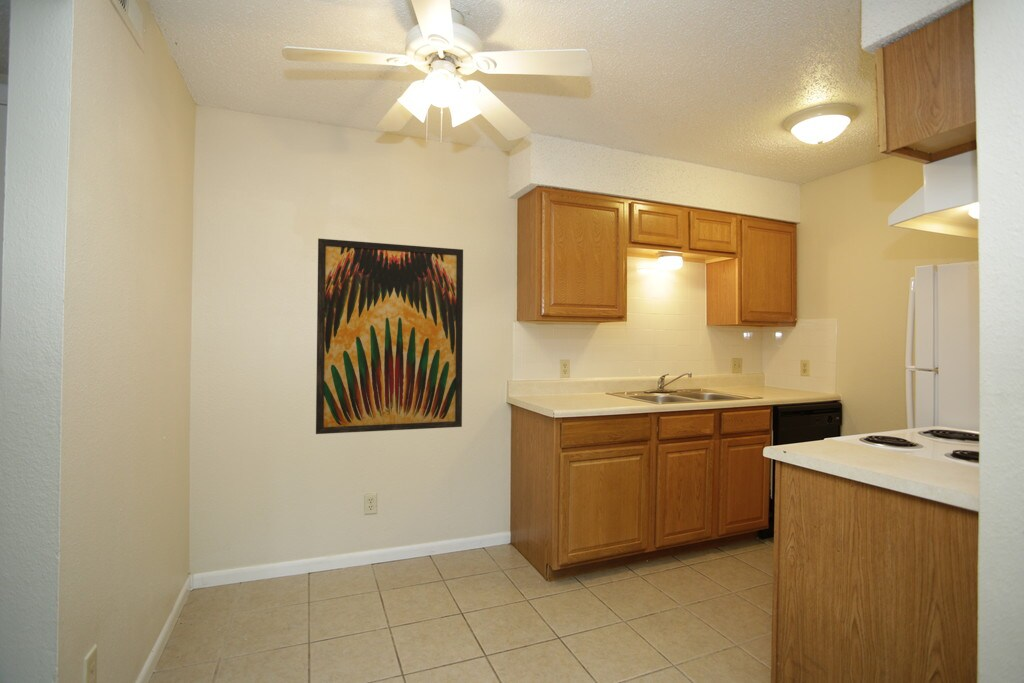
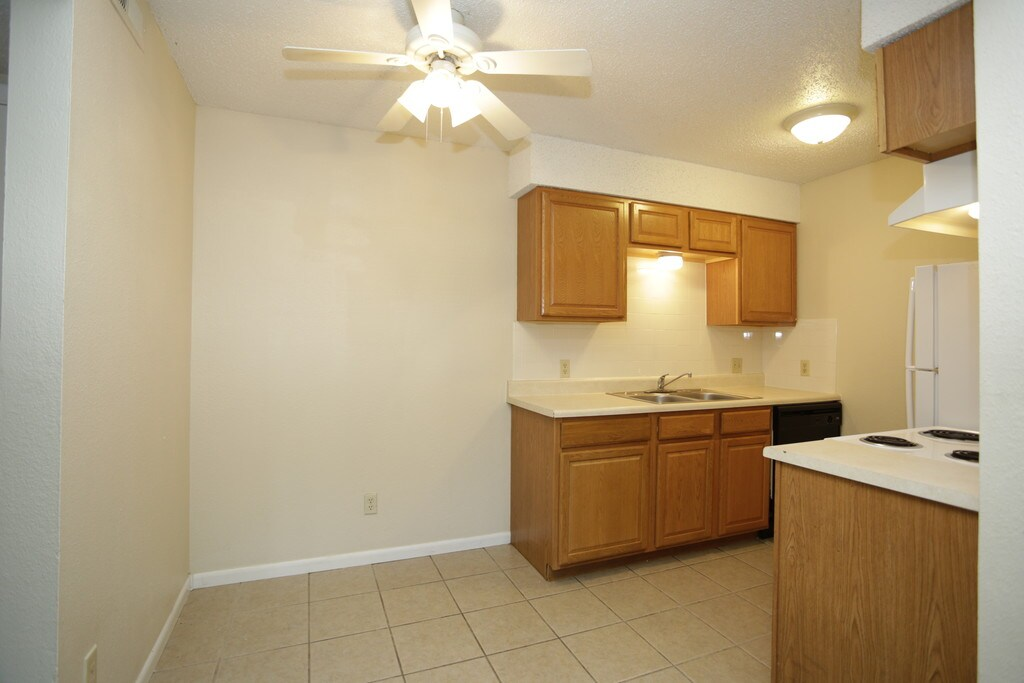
- wall art (393, 337)
